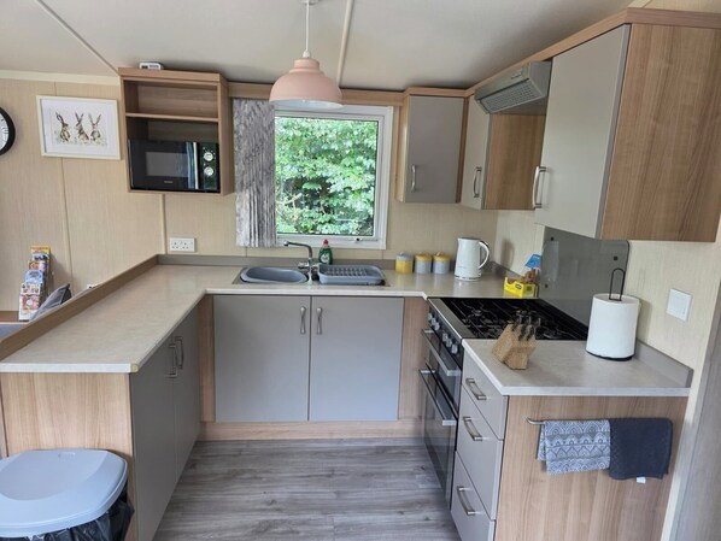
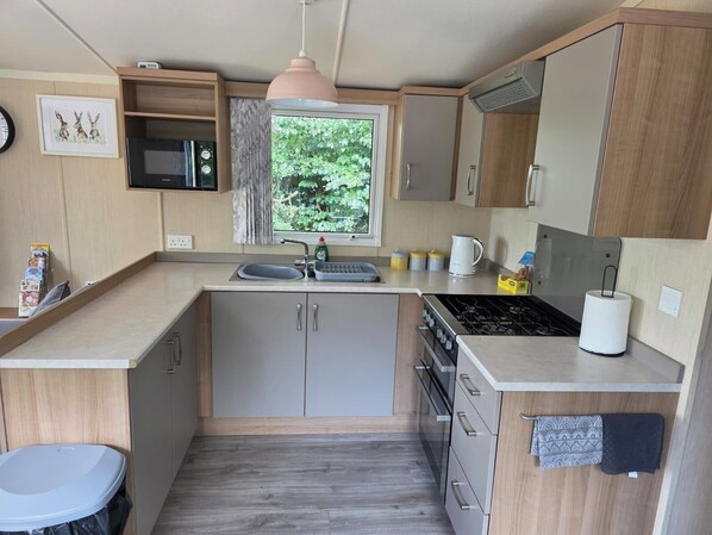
- knife block (515, 335)
